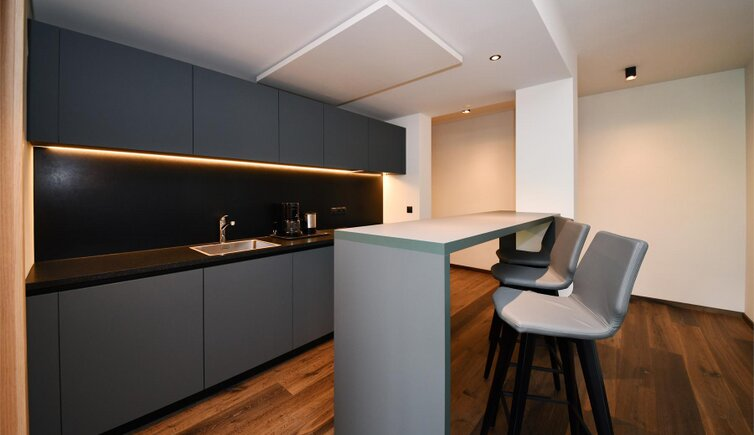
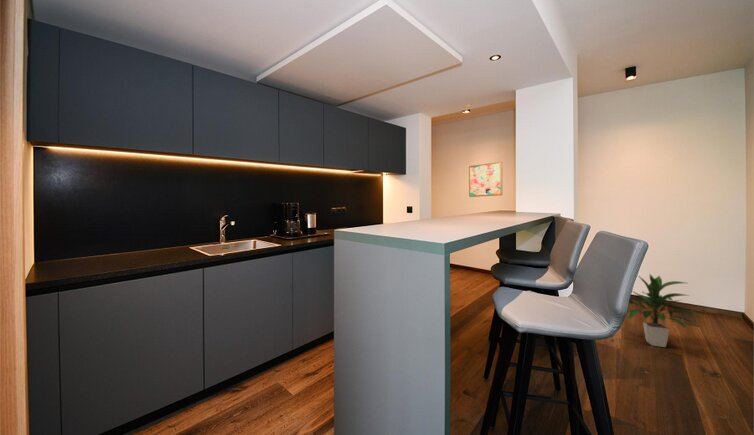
+ indoor plant (656, 308)
+ wall art (485, 180)
